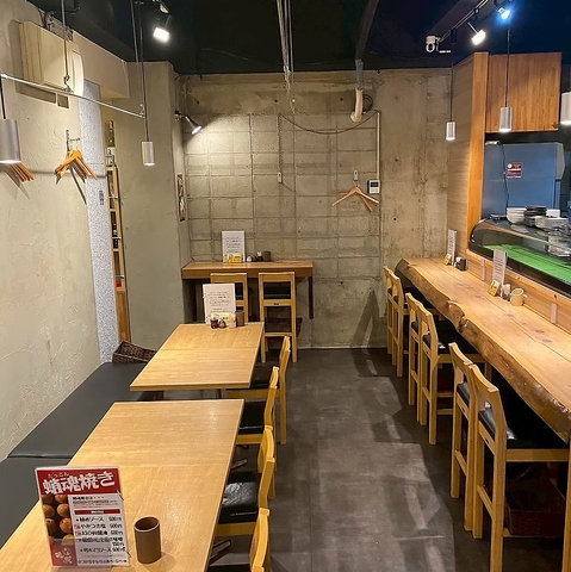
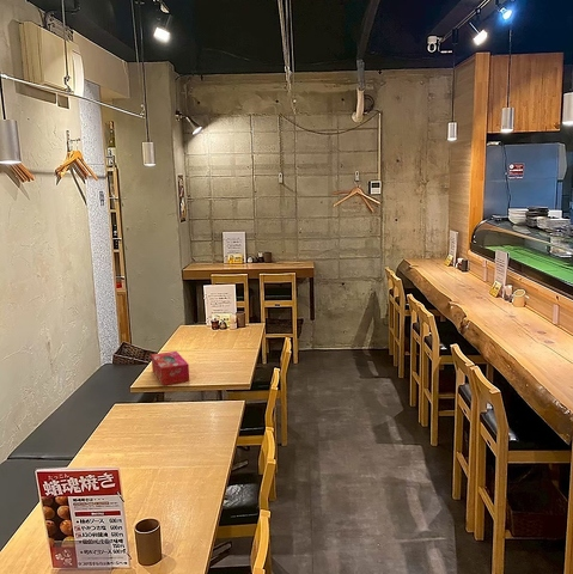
+ tissue box (170, 367)
